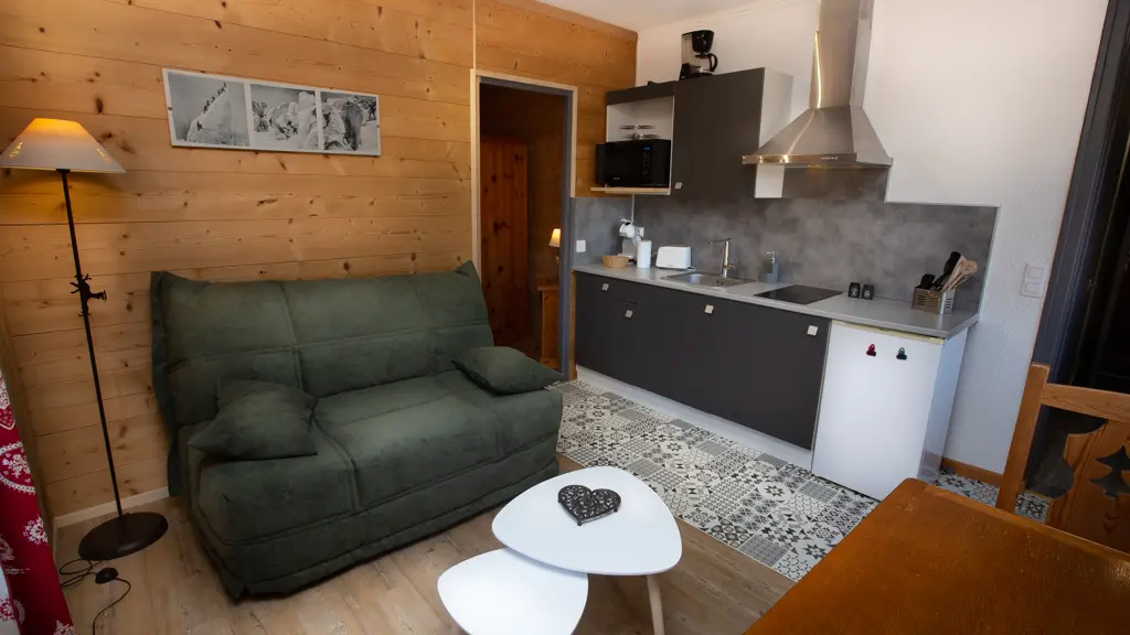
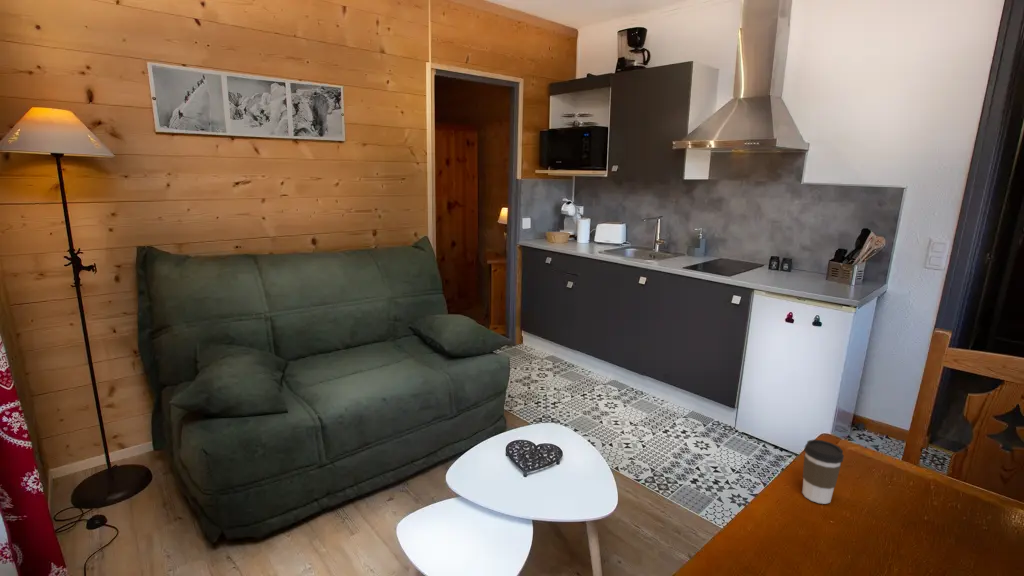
+ coffee cup (820, 472)
